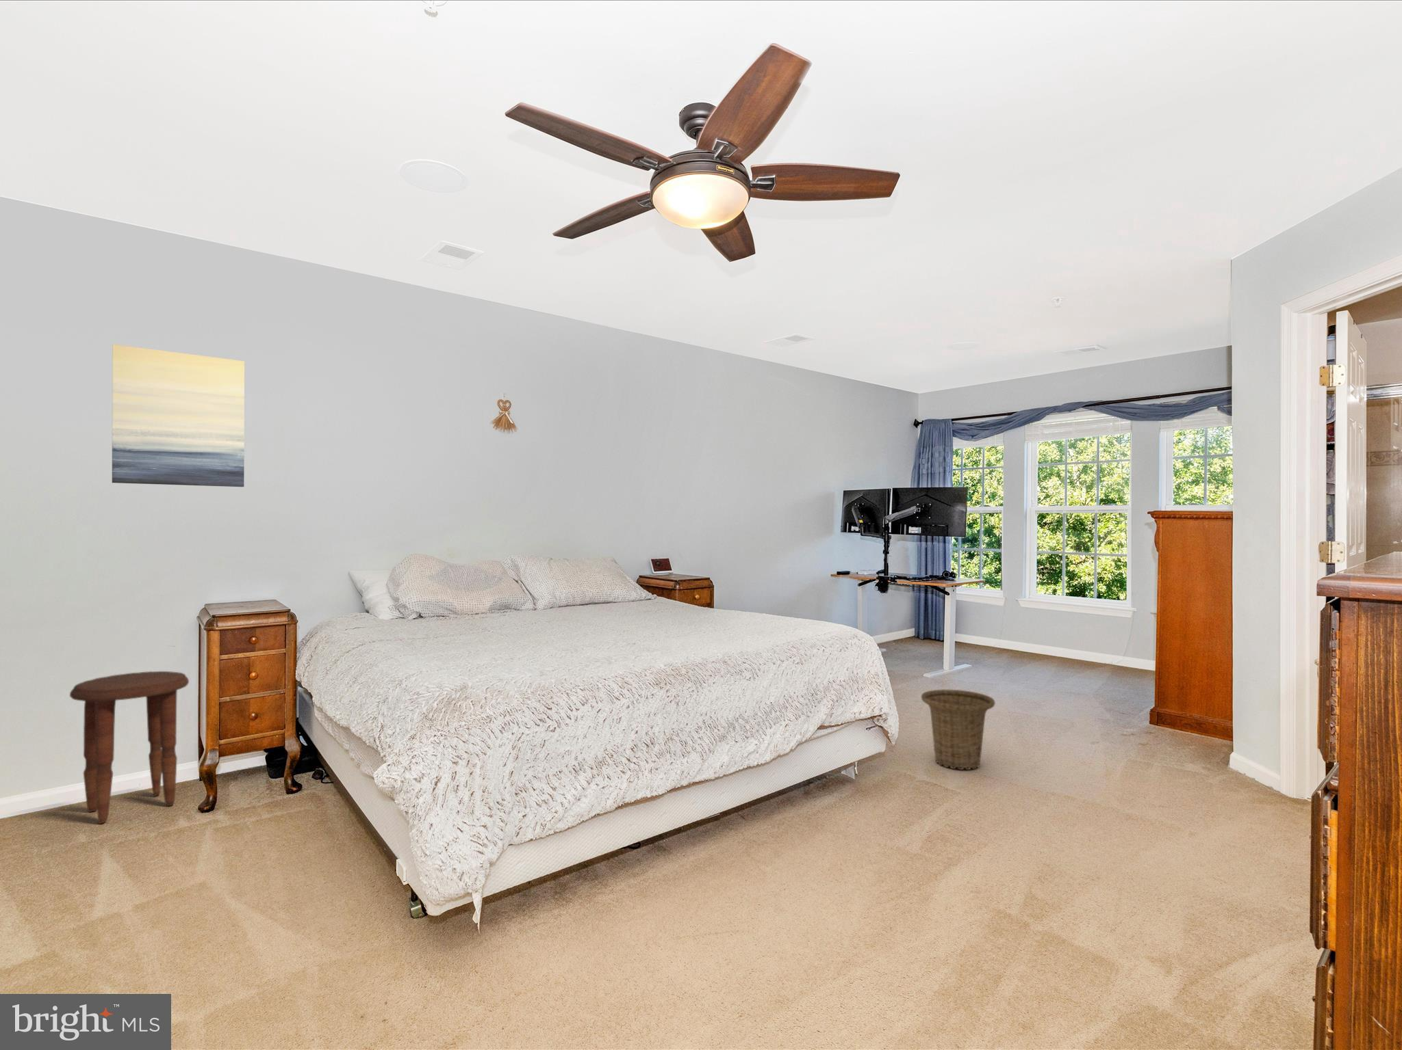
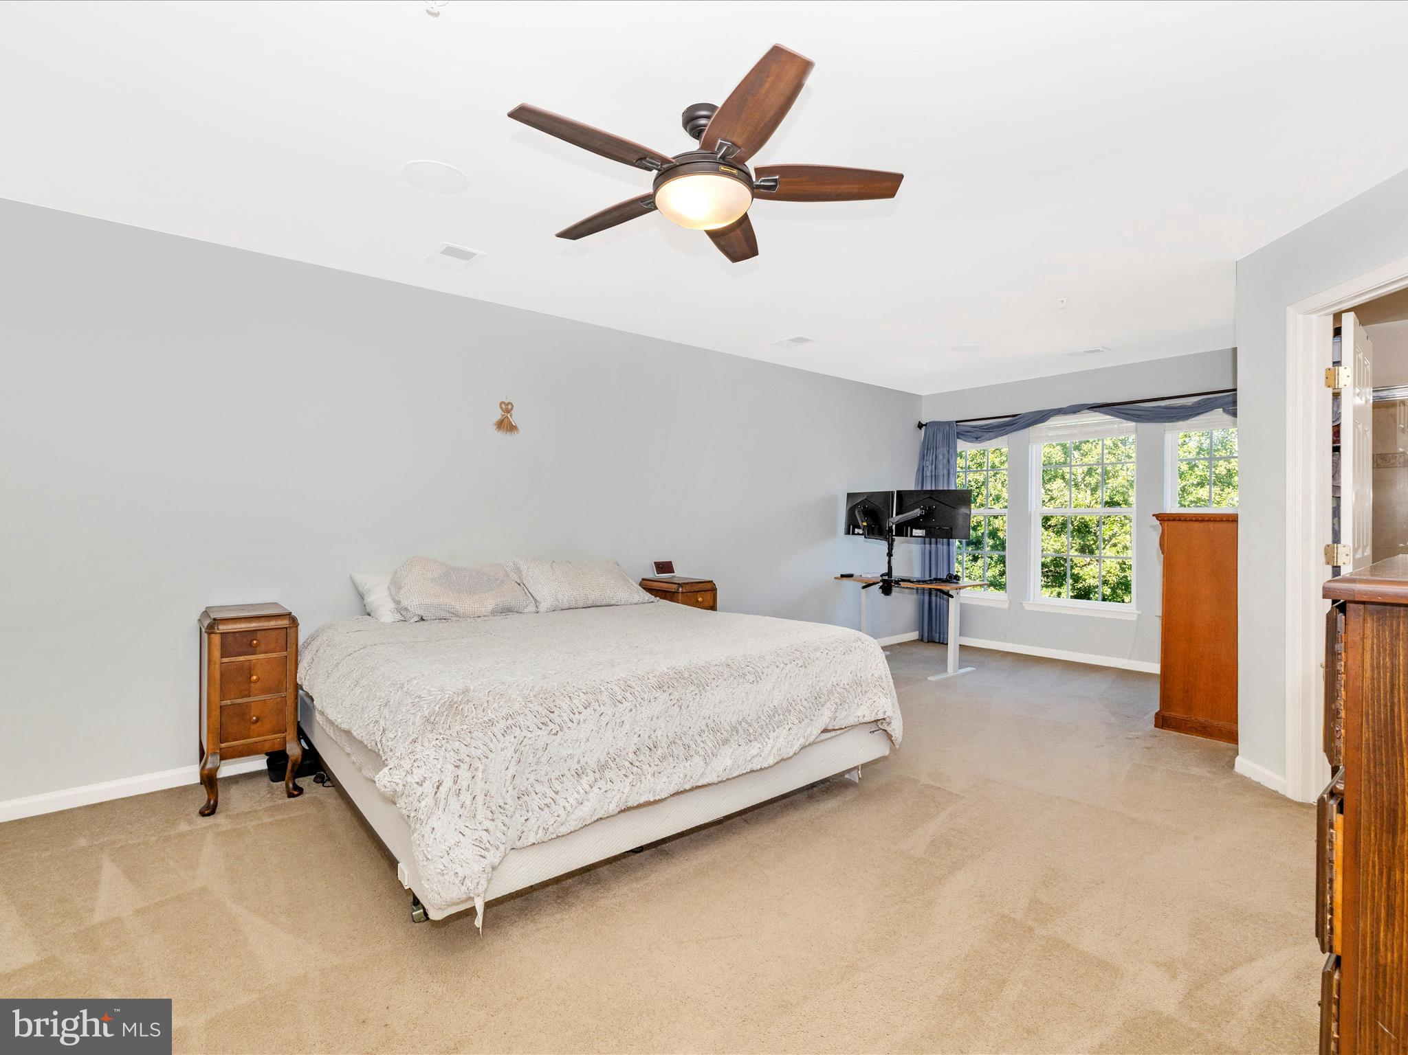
- basket (957, 730)
- wall art (181, 419)
- side table (148, 740)
